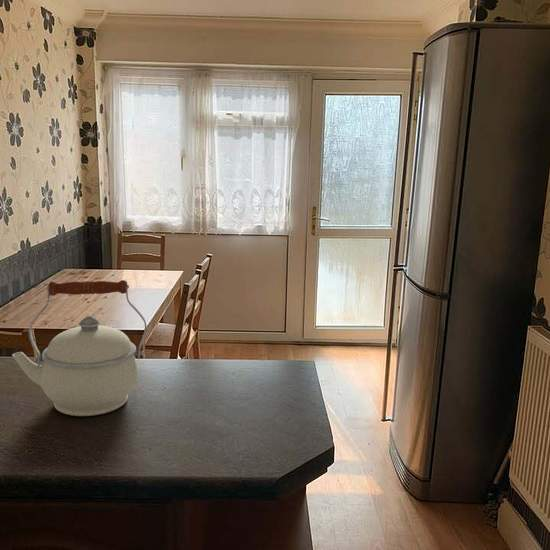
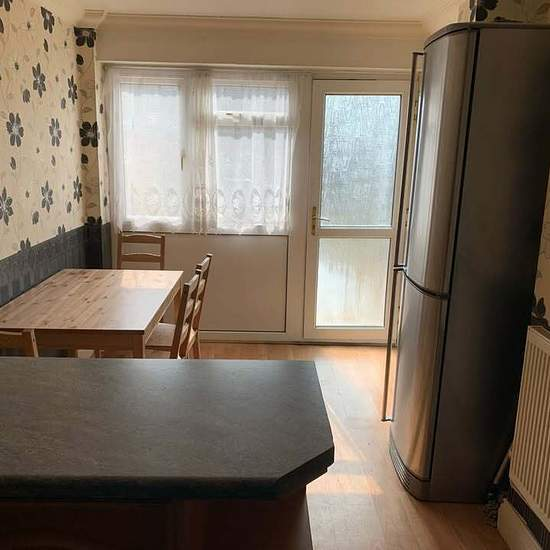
- kettle (81, 342)
